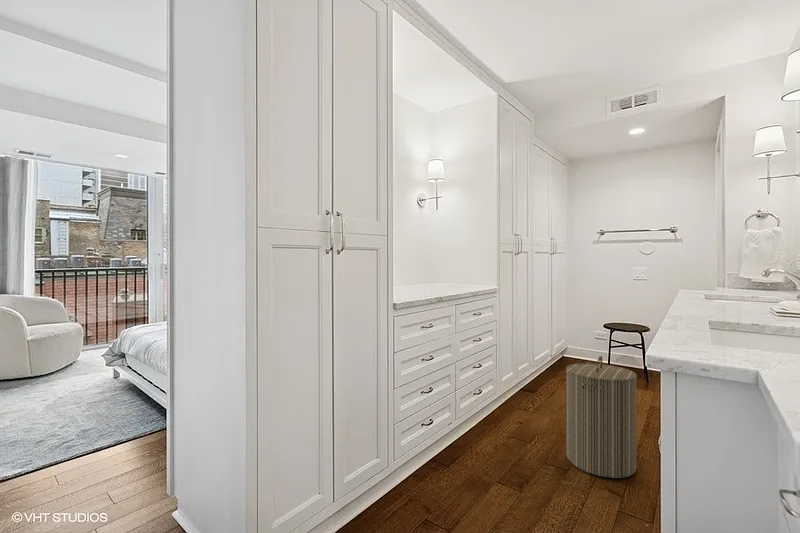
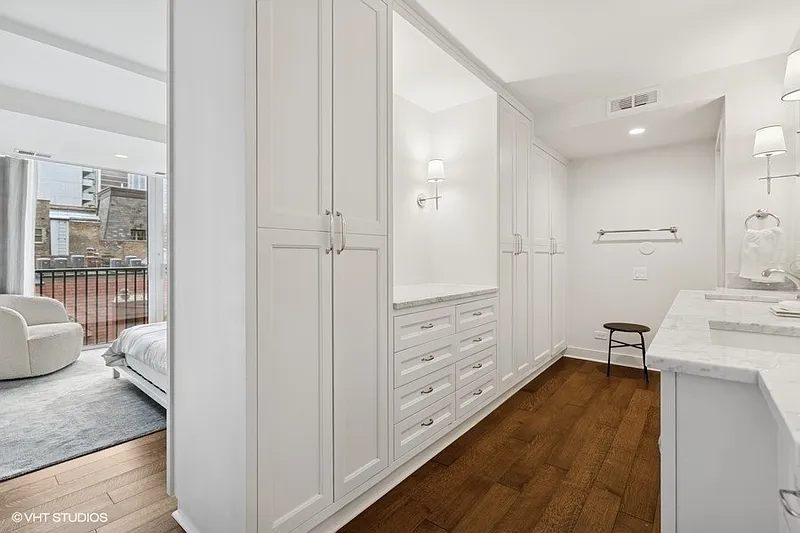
- laundry hamper (600, 409)
